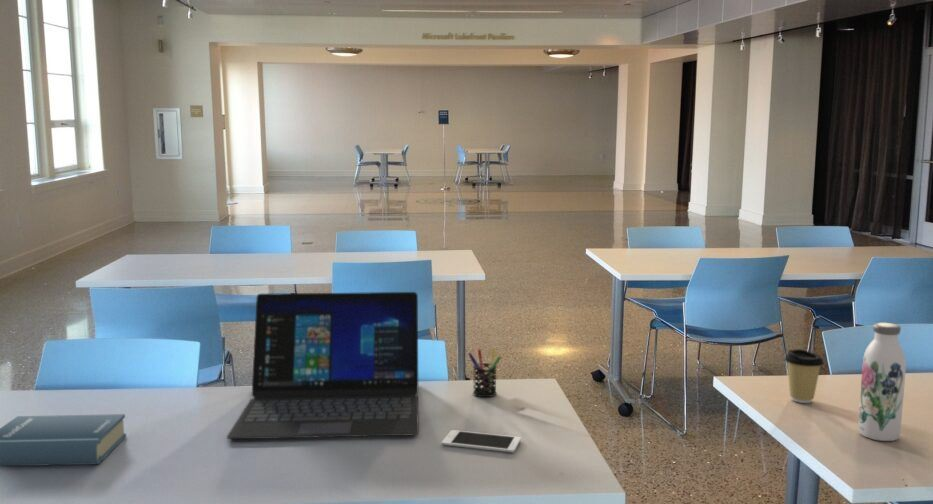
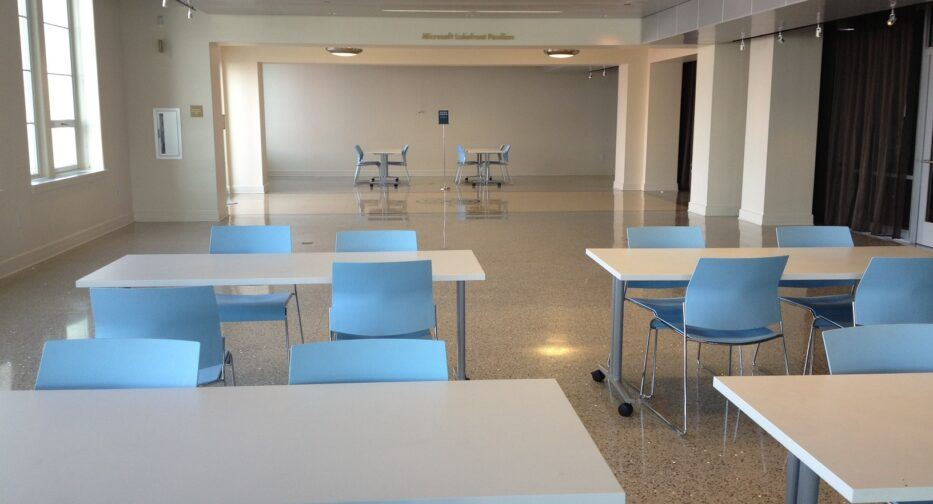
- water bottle (882, 380)
- book (55, 440)
- pen holder (486, 370)
- coffee cup (803, 376)
- laptop (331, 358)
- cell phone (481, 441)
